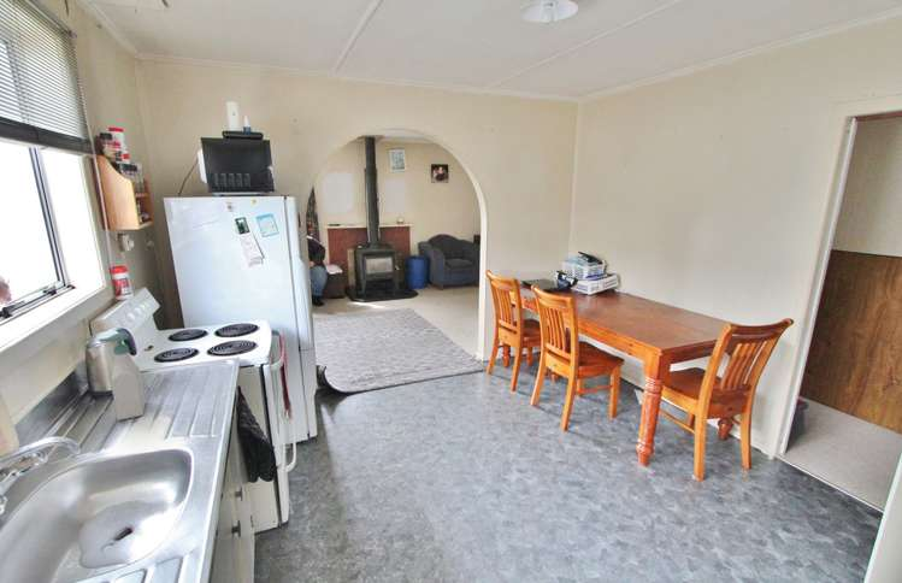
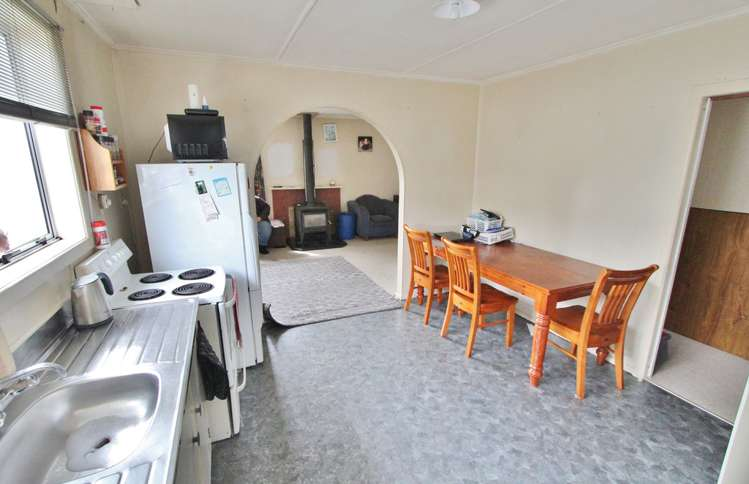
- soap bottle (122, 373)
